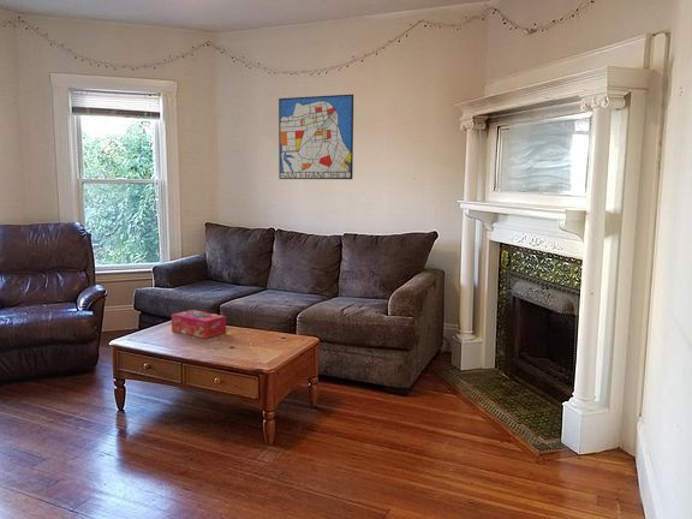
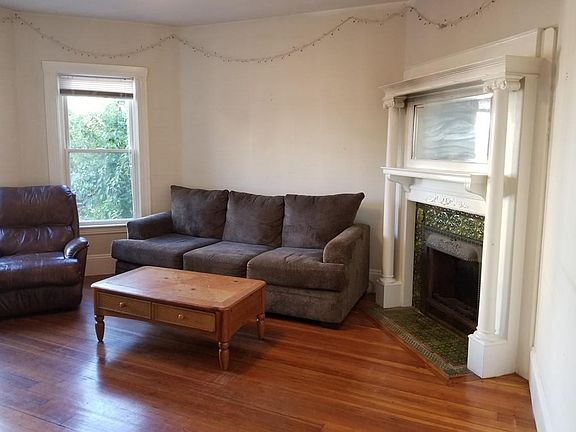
- wall art (315, 138)
- tissue box (198, 323)
